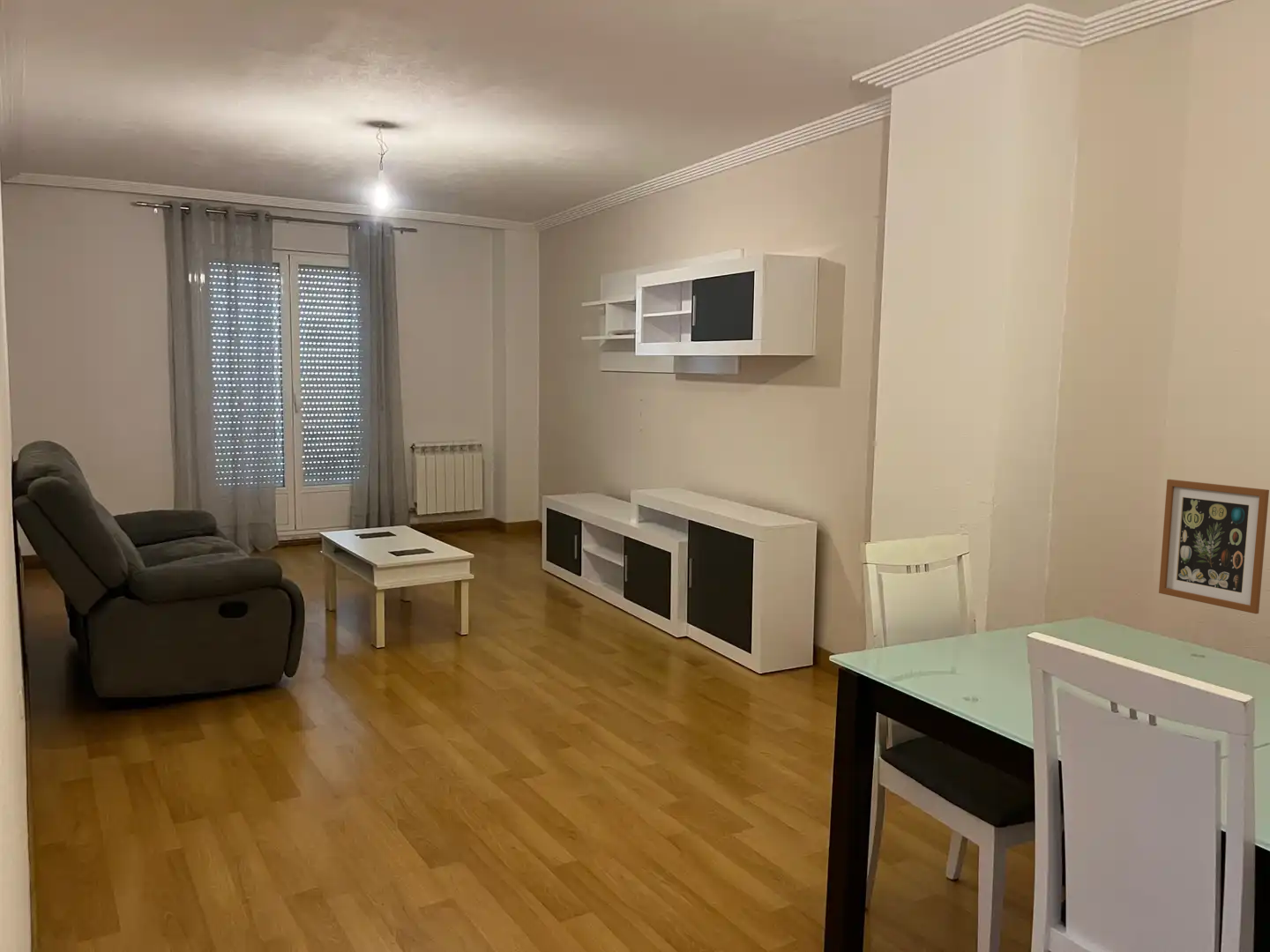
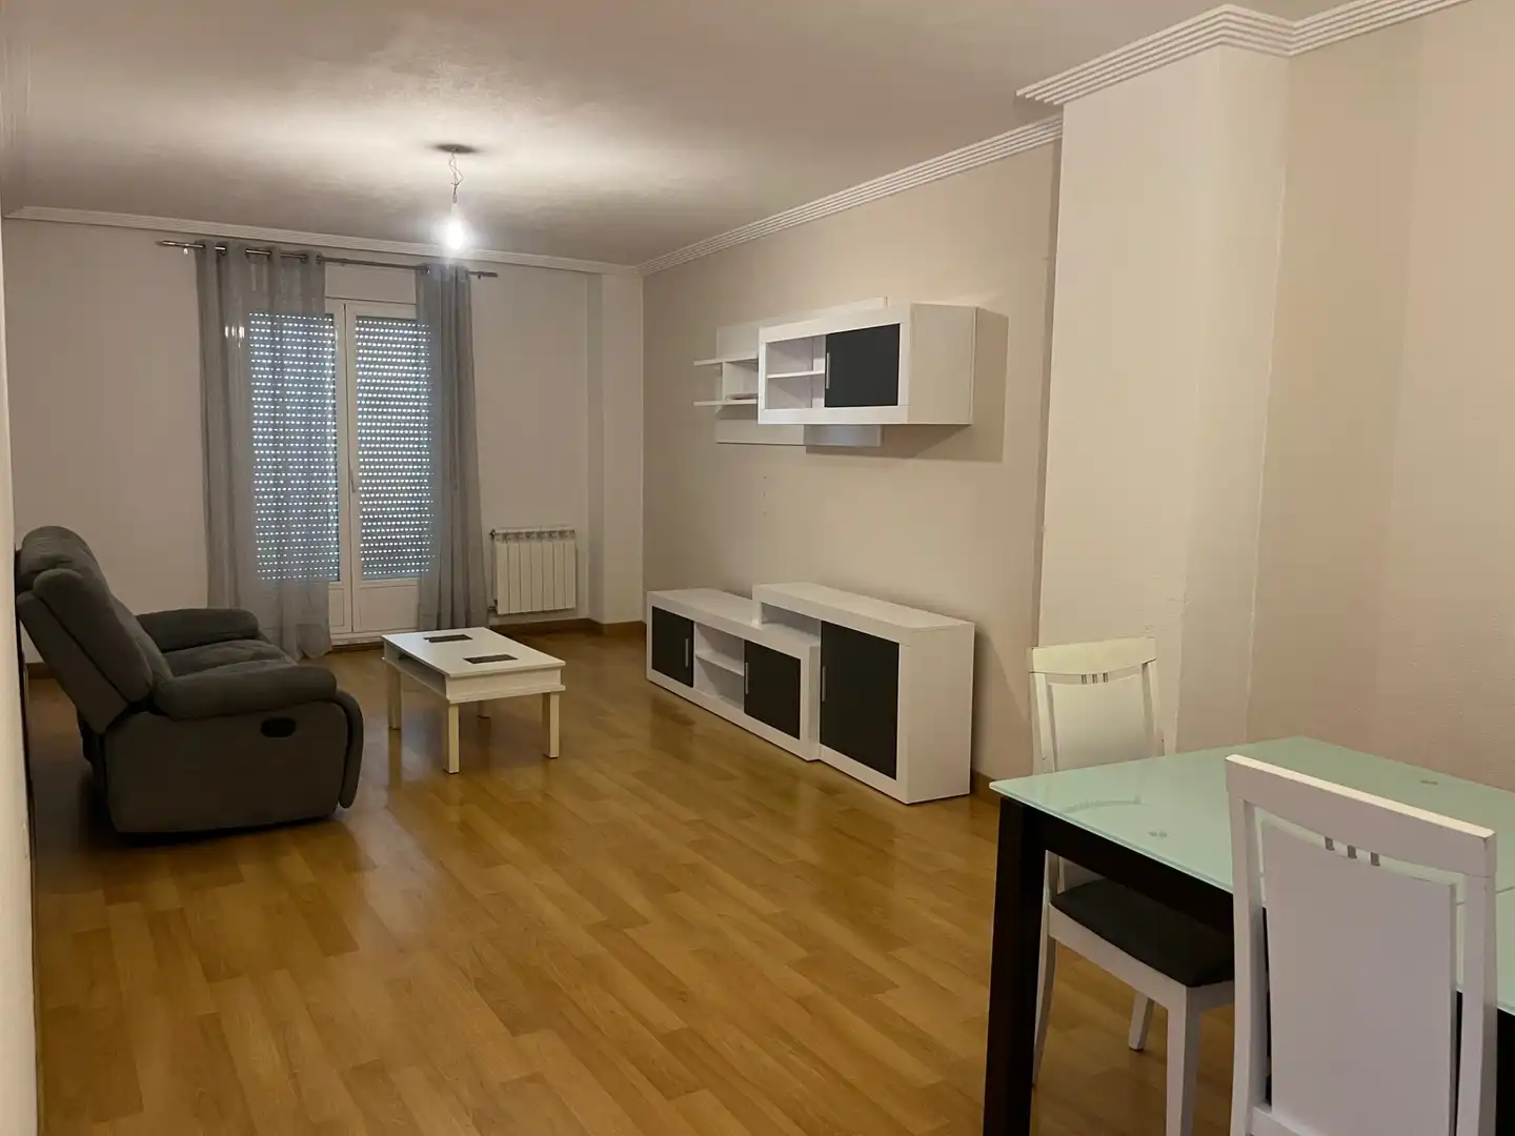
- wall art (1211, 544)
